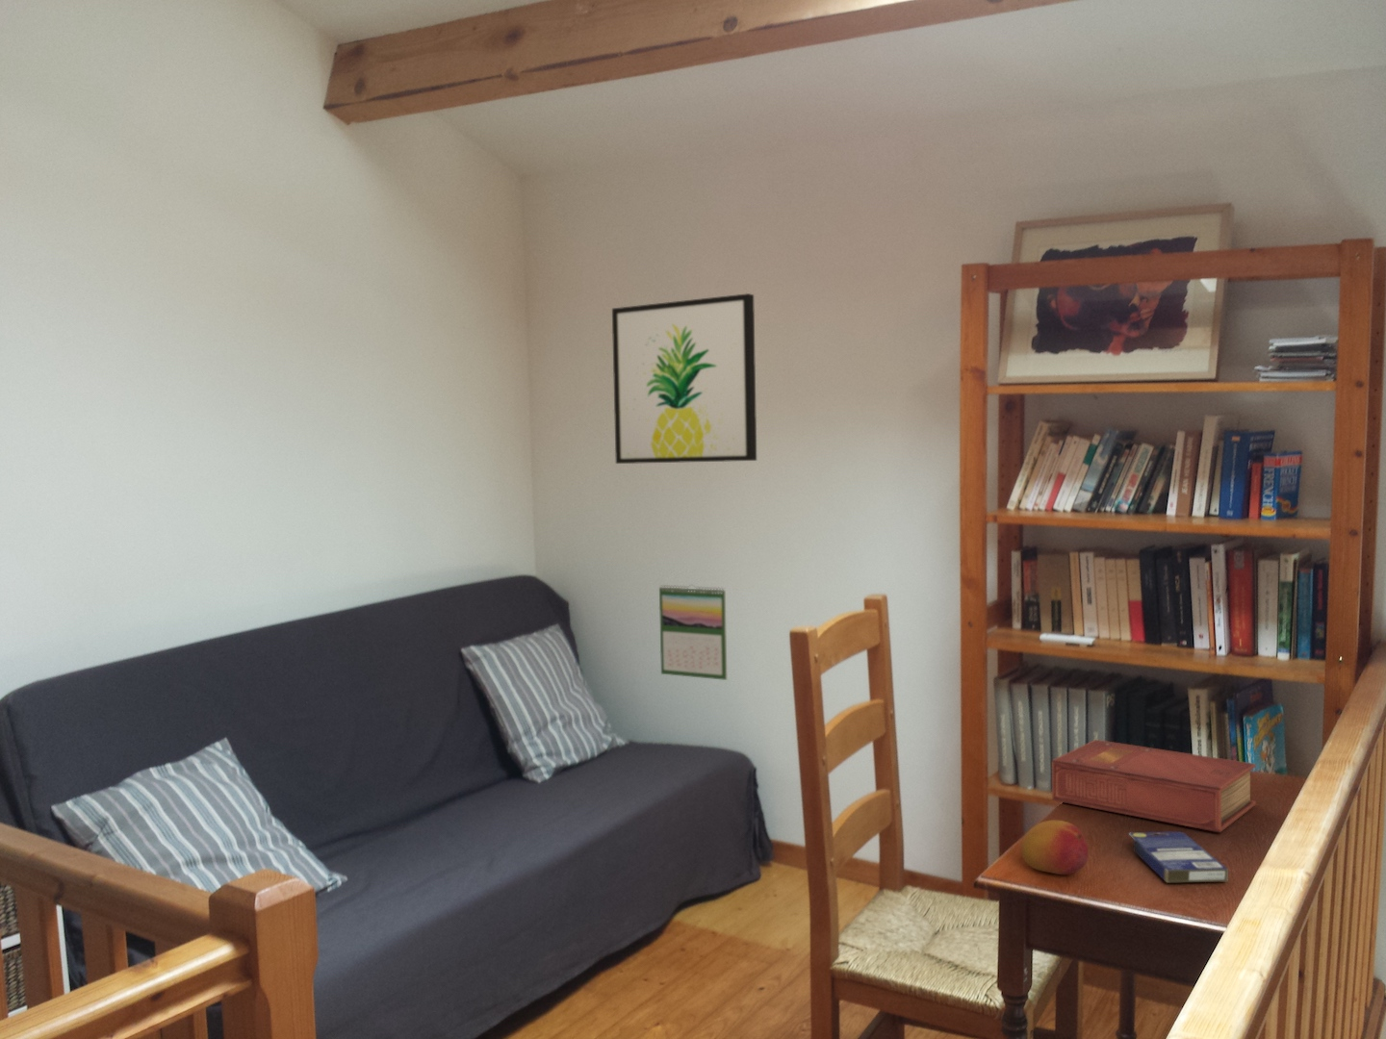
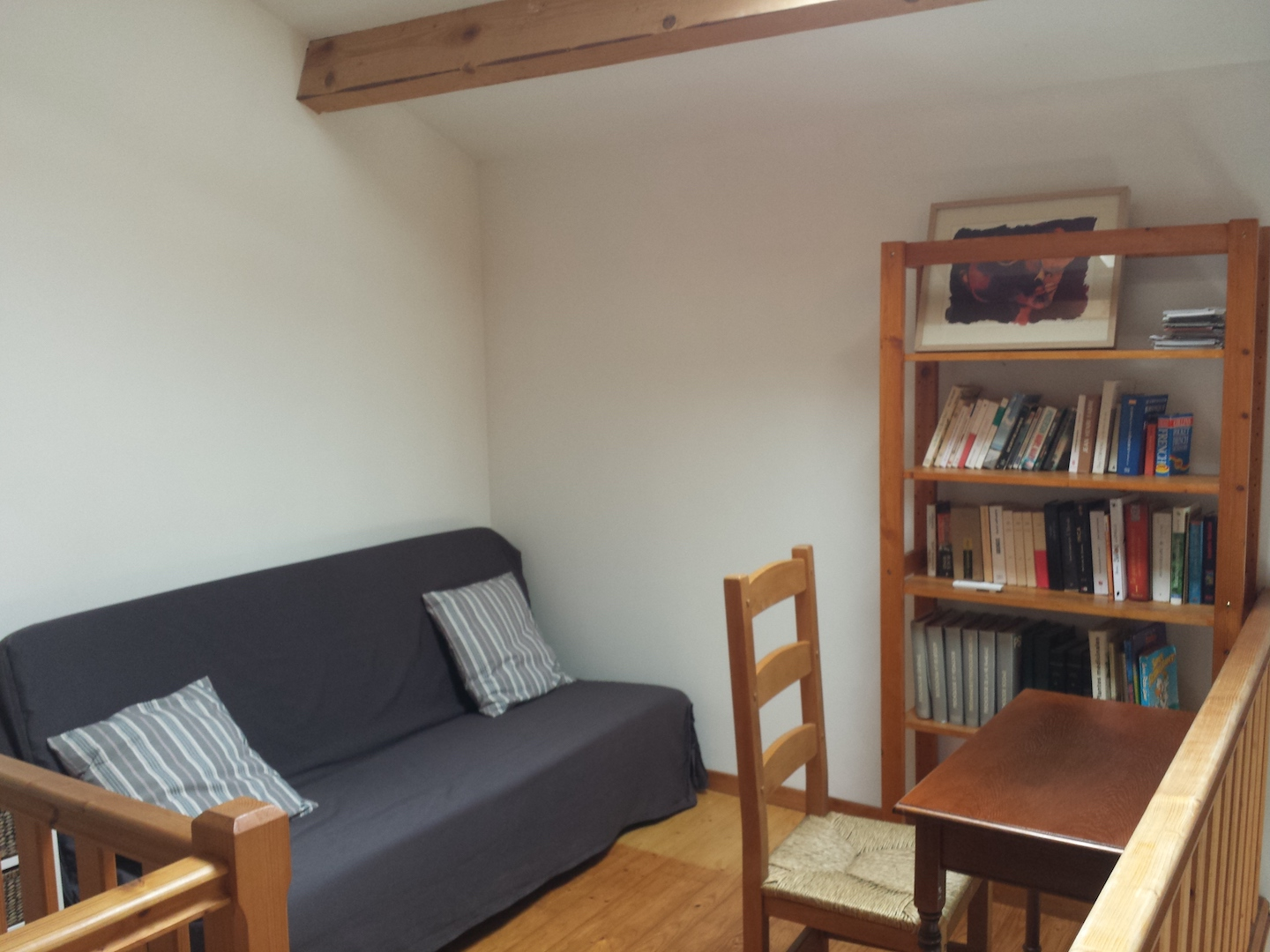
- small box (1175, 857)
- fruit (1054, 846)
- wall art (681, 382)
- book (1152, 783)
- calendar (692, 630)
